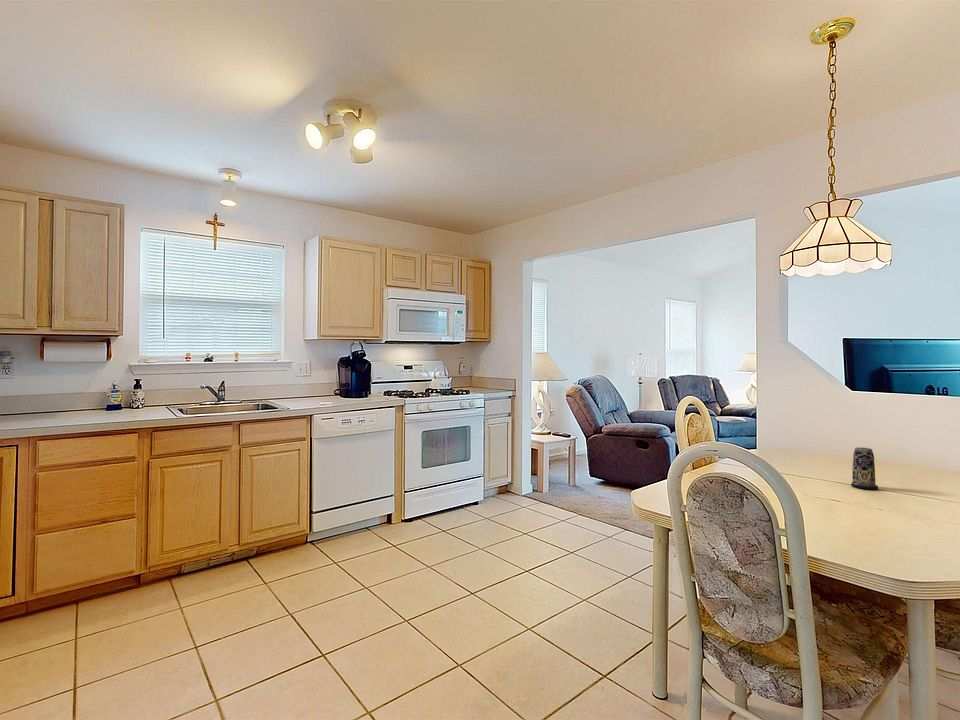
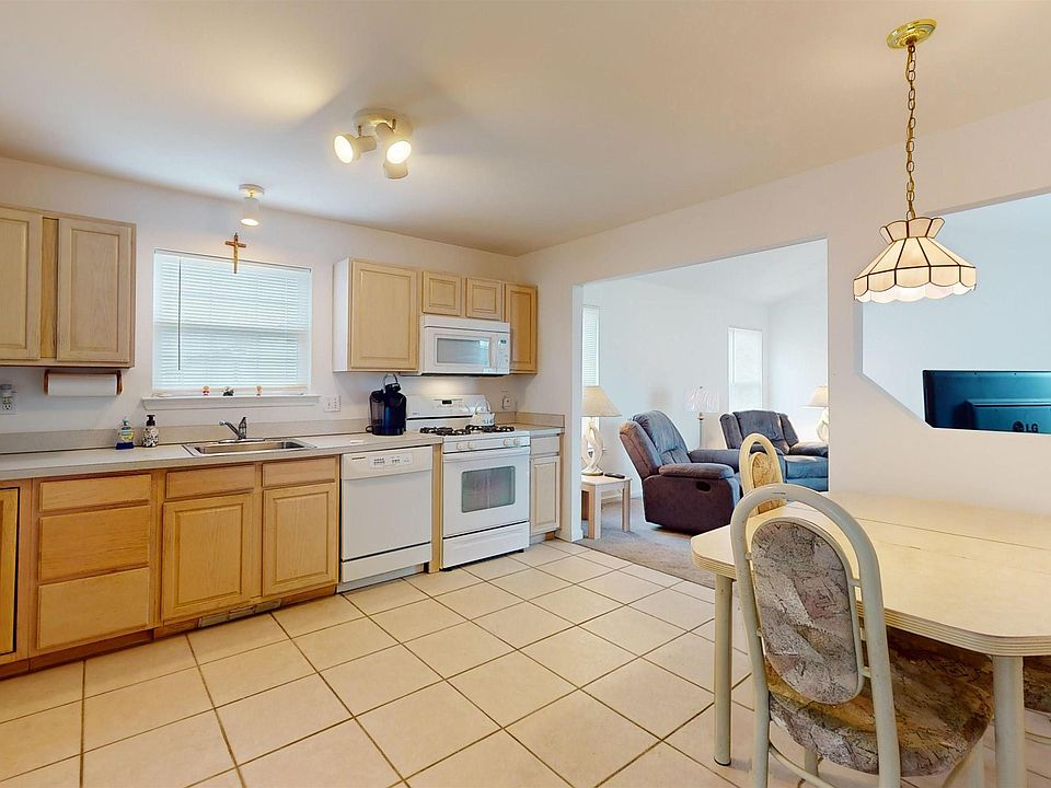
- candle (864, 467)
